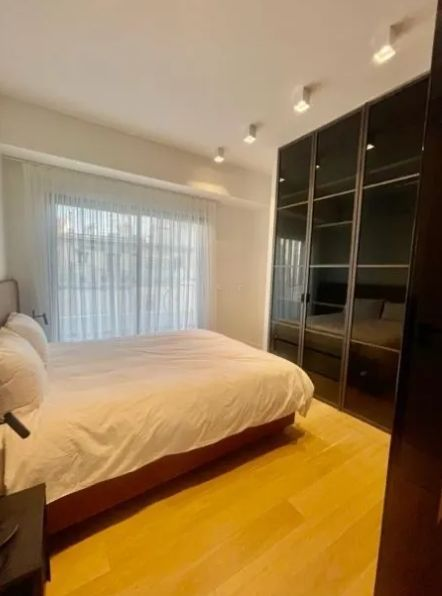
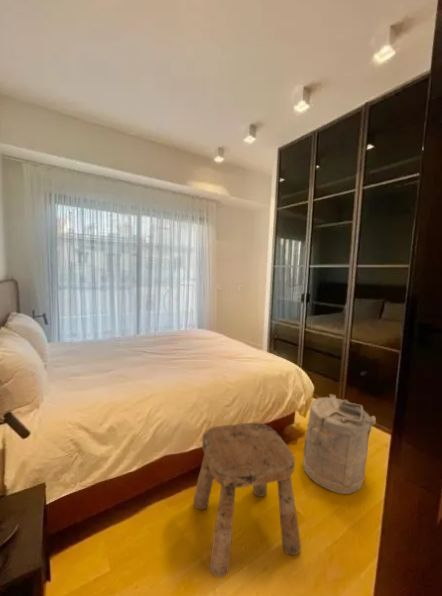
+ laundry hamper (333, 438)
+ stool (244, 485)
